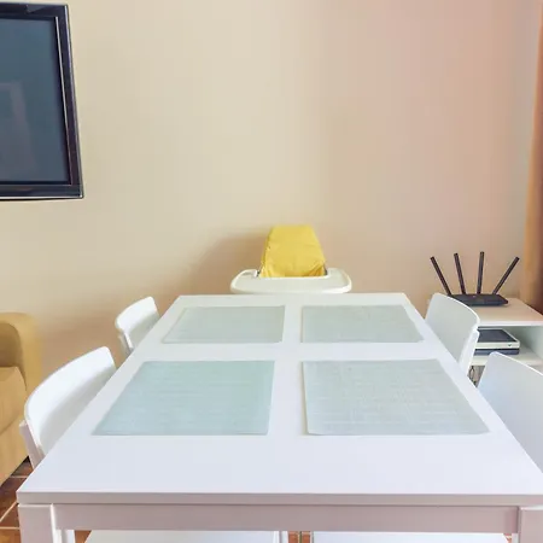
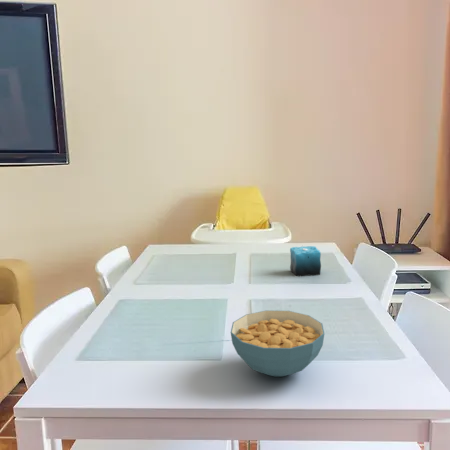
+ candle (305, 256)
+ cereal bowl (277, 349)
